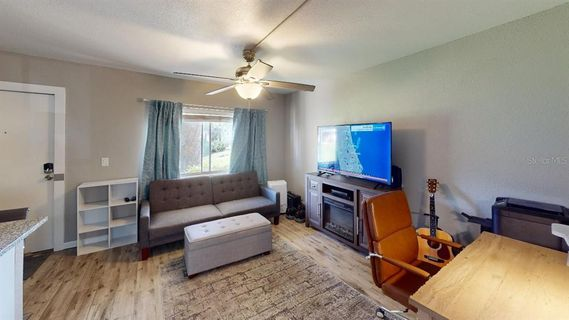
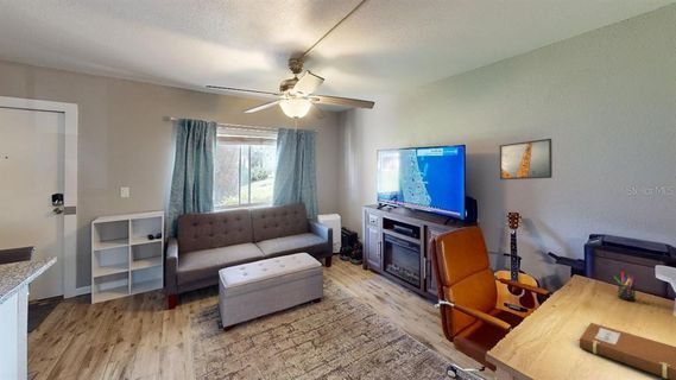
+ pen holder (624, 285)
+ notebook (627, 348)
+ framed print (524, 160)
